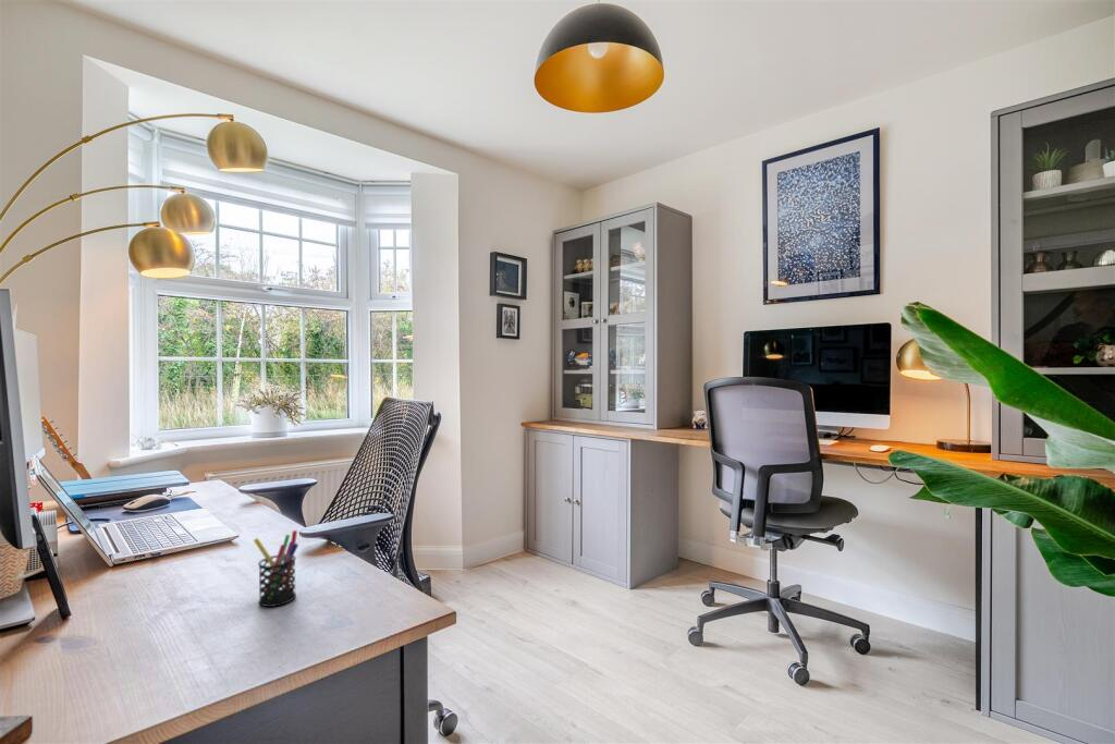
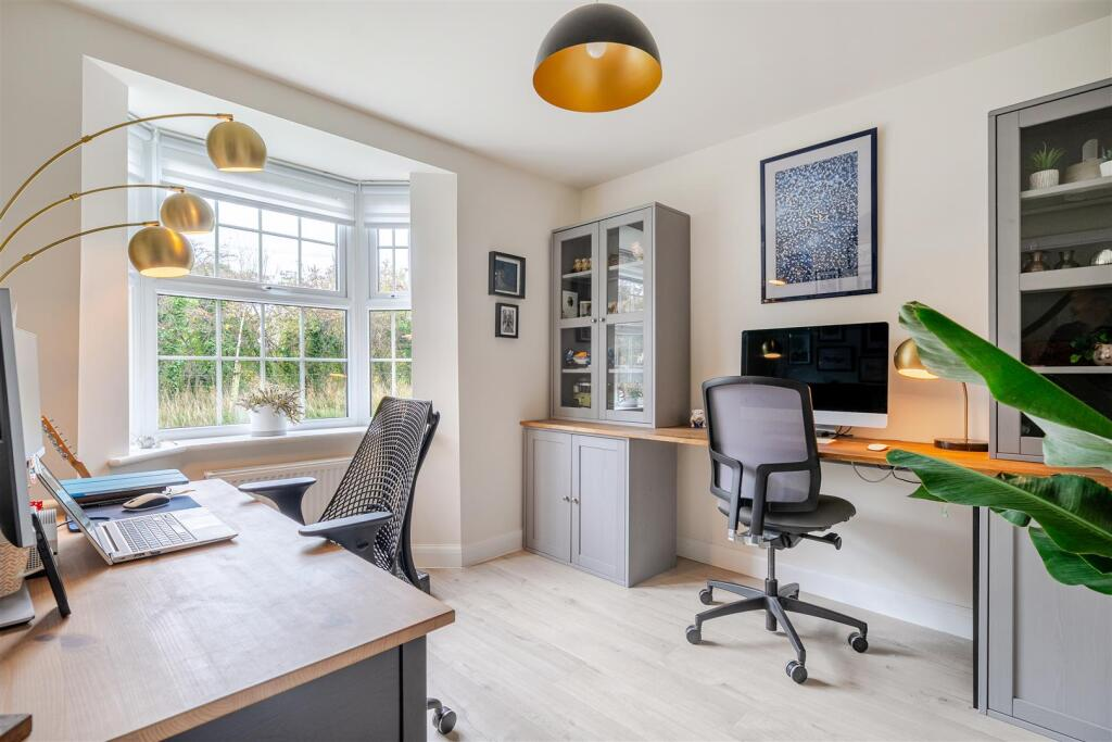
- pen holder (281, 563)
